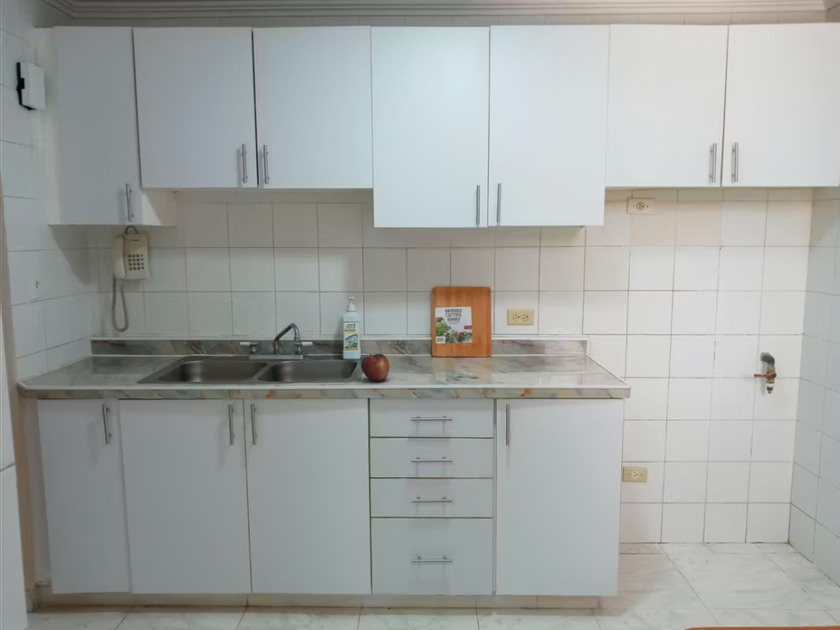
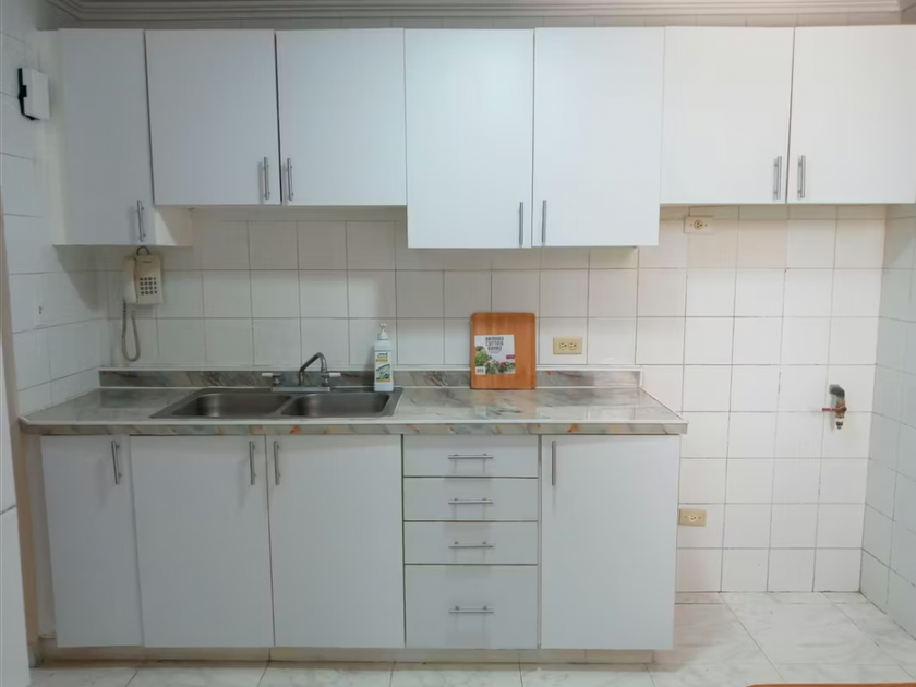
- fruit (375, 366)
